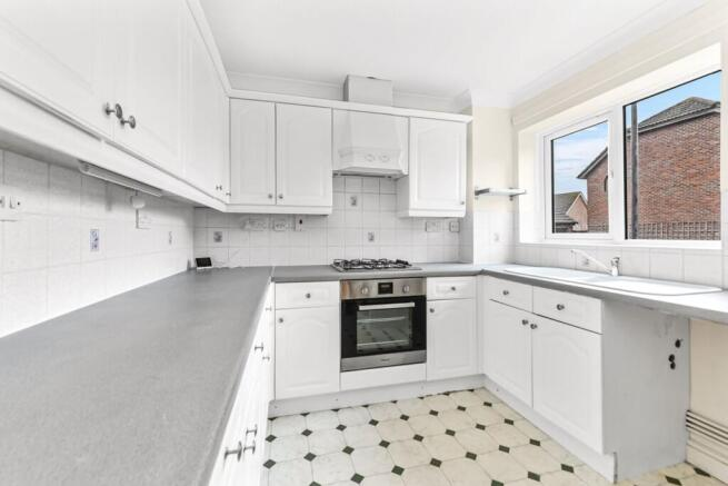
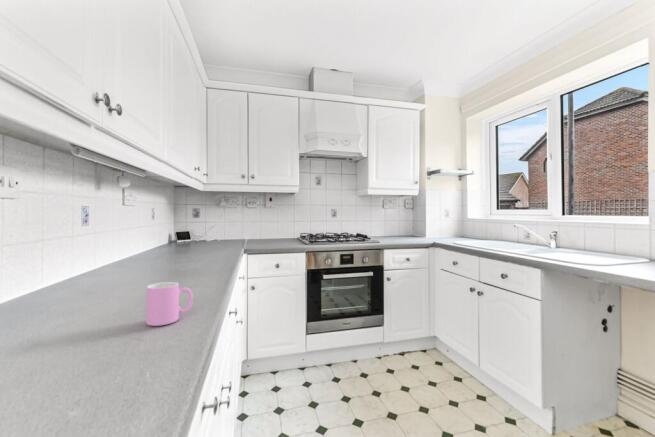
+ cup (170, 302)
